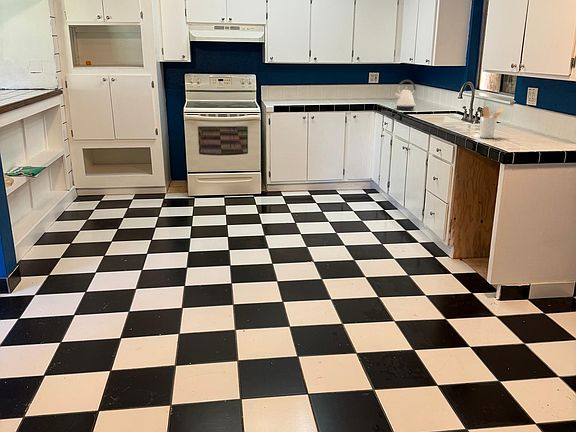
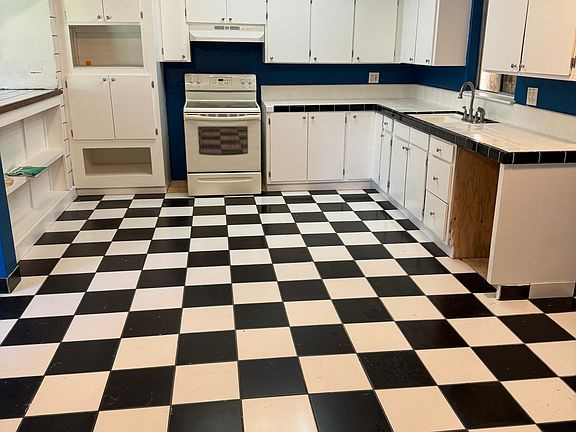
- utensil holder (492, 122)
- kettle (405, 94)
